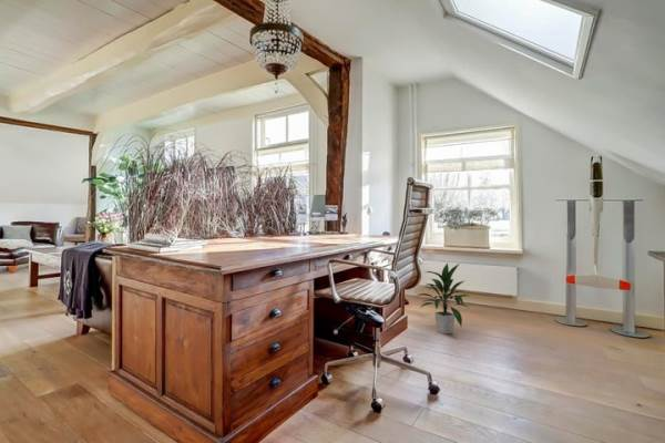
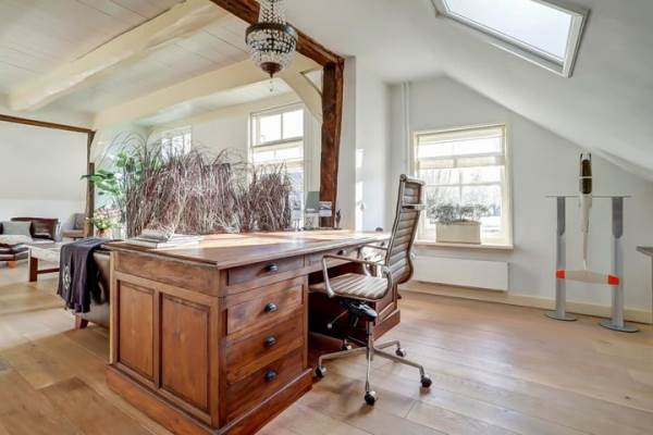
- indoor plant (444, 298)
